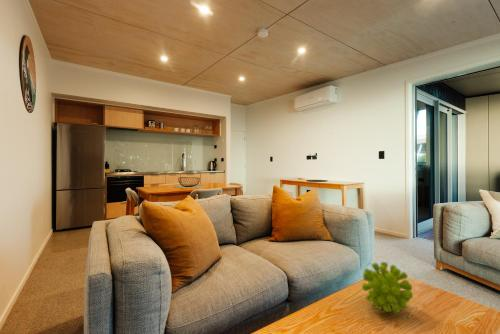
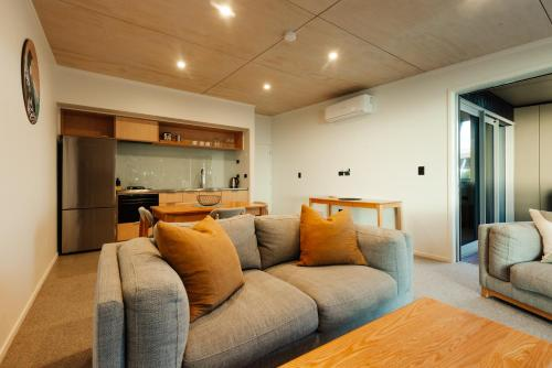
- plant (386, 286)
